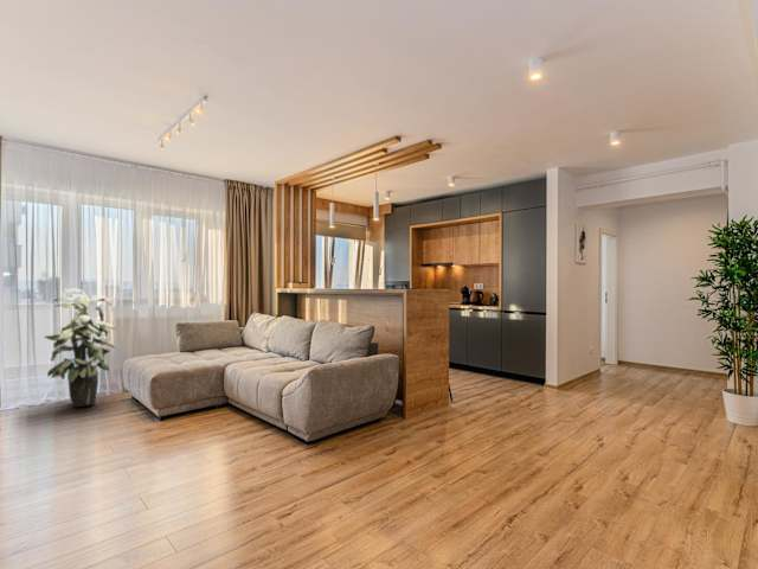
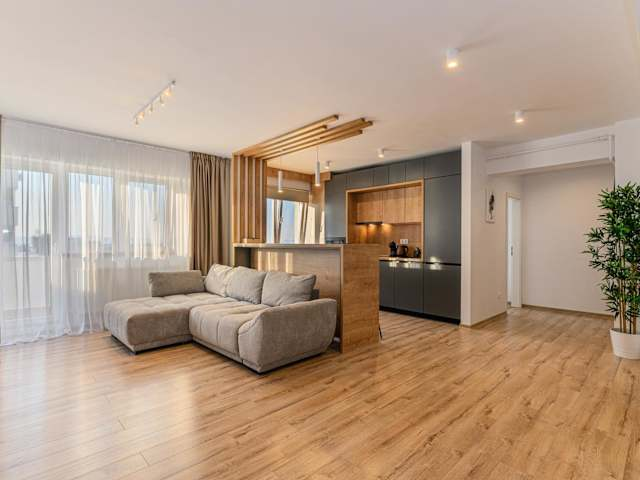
- indoor plant (79, 346)
